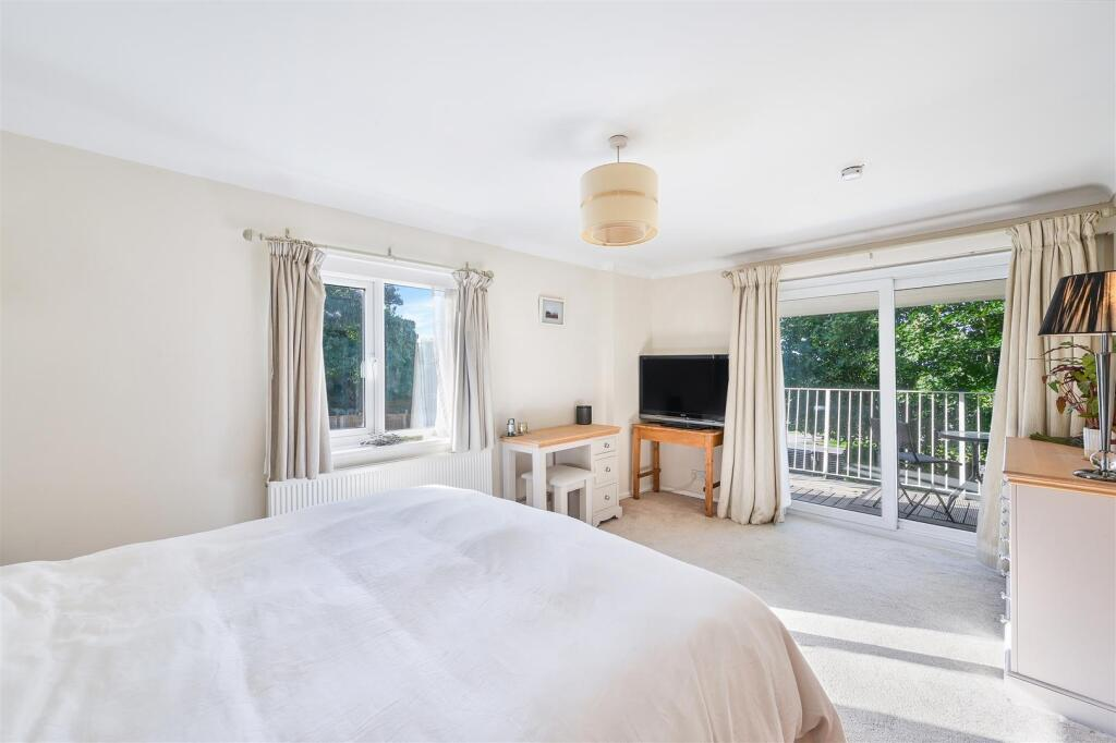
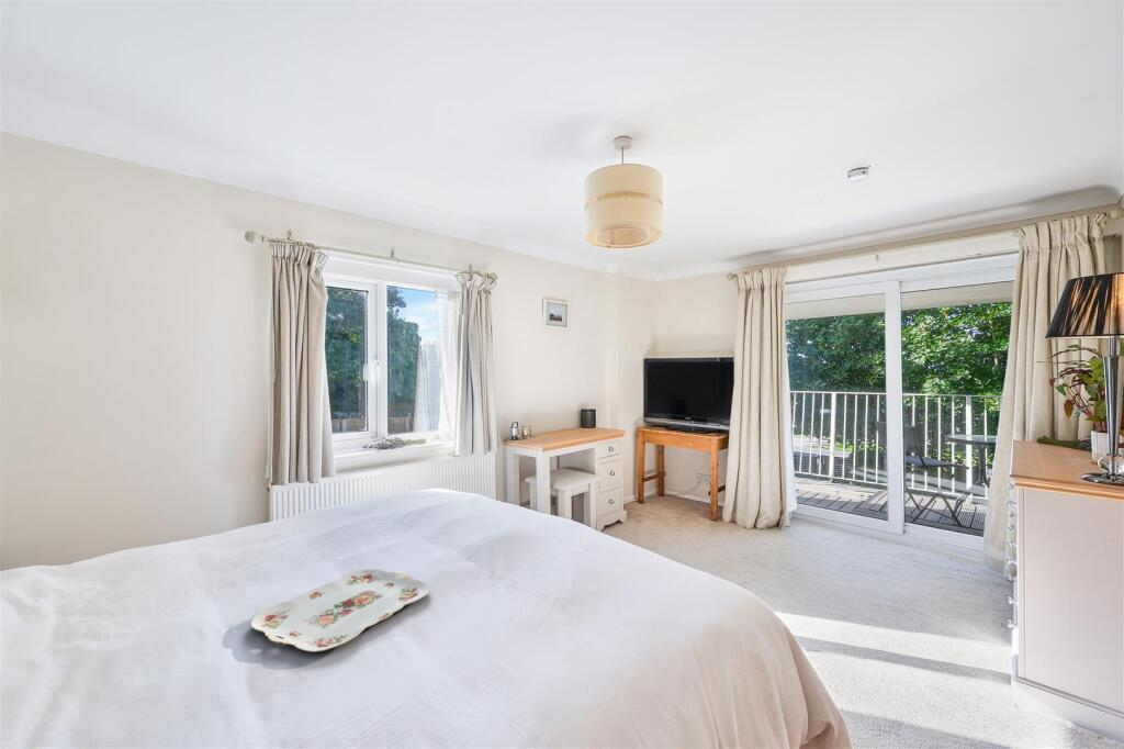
+ serving tray (347, 604)
